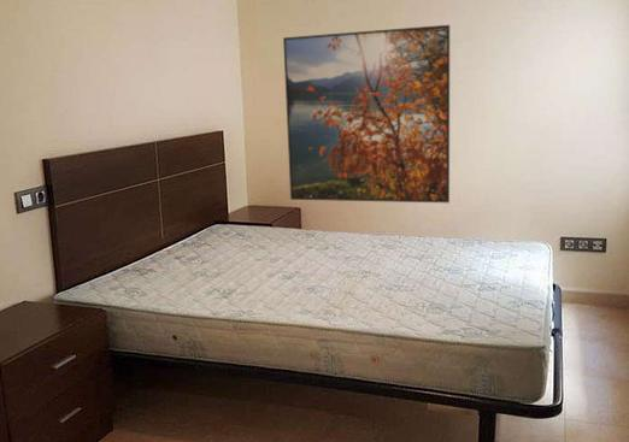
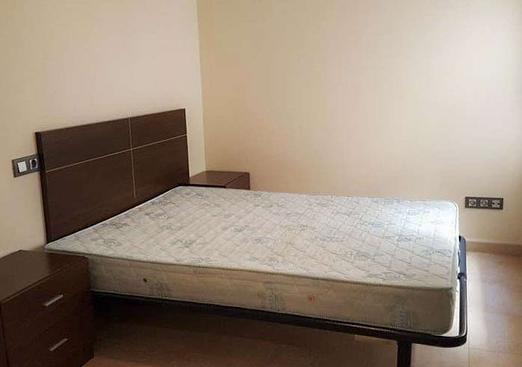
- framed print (364, 118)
